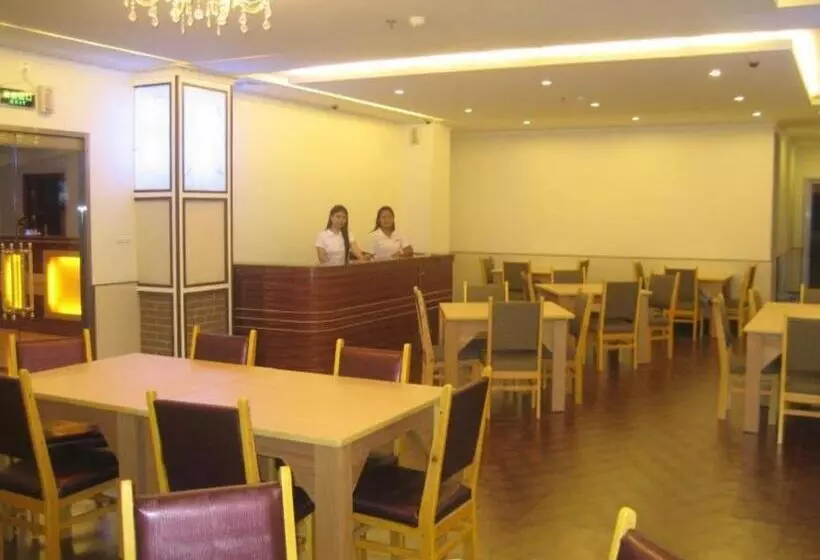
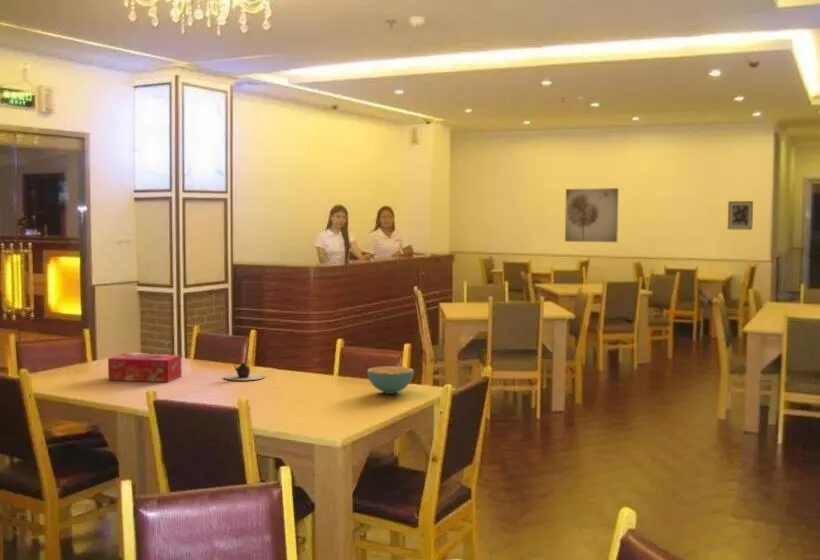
+ wall art (740, 215)
+ tissue box (145, 367)
+ cereal bowl (390, 381)
+ wall art (591, 215)
+ teapot (244, 367)
